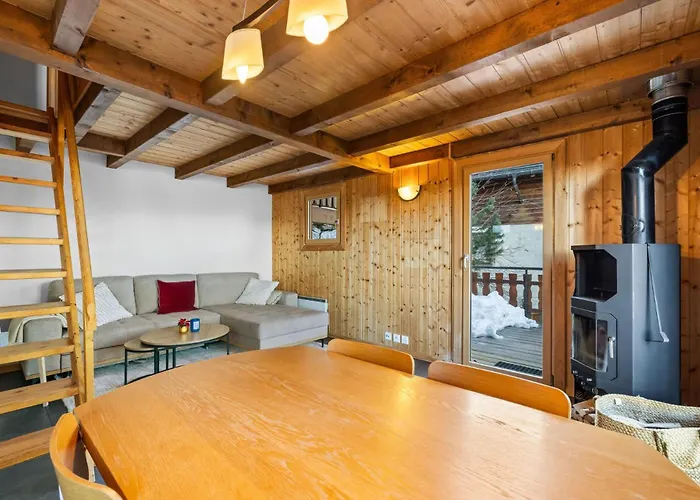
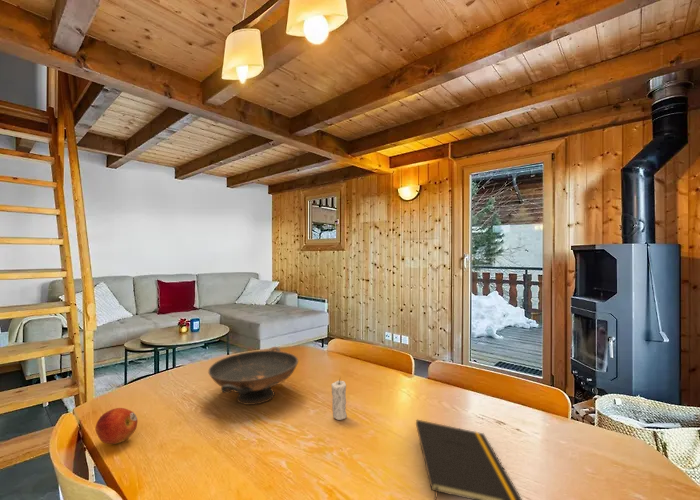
+ candle (339, 396)
+ notepad (461, 457)
+ decorative bowl (255, 379)
+ fruit (117, 425)
